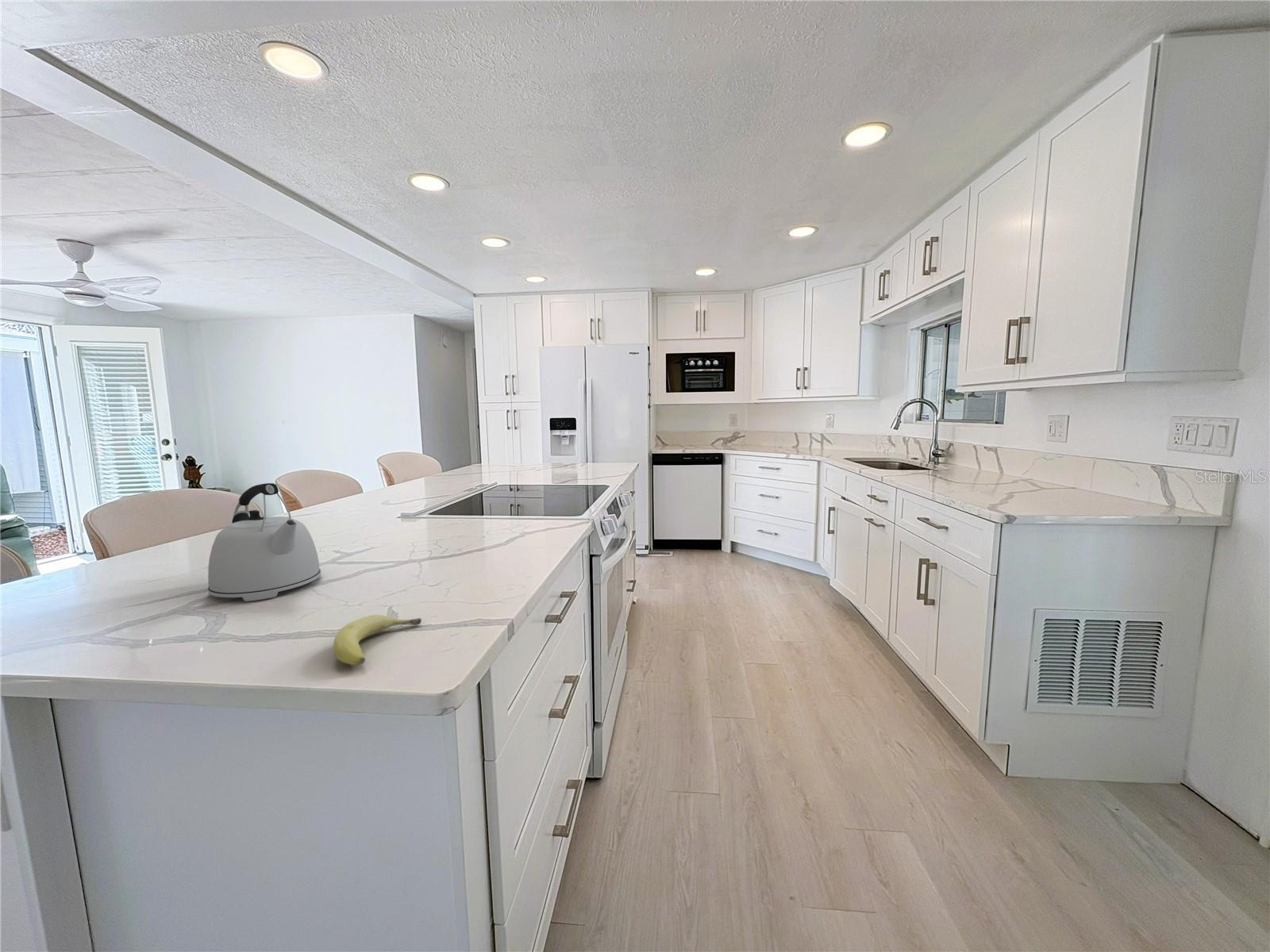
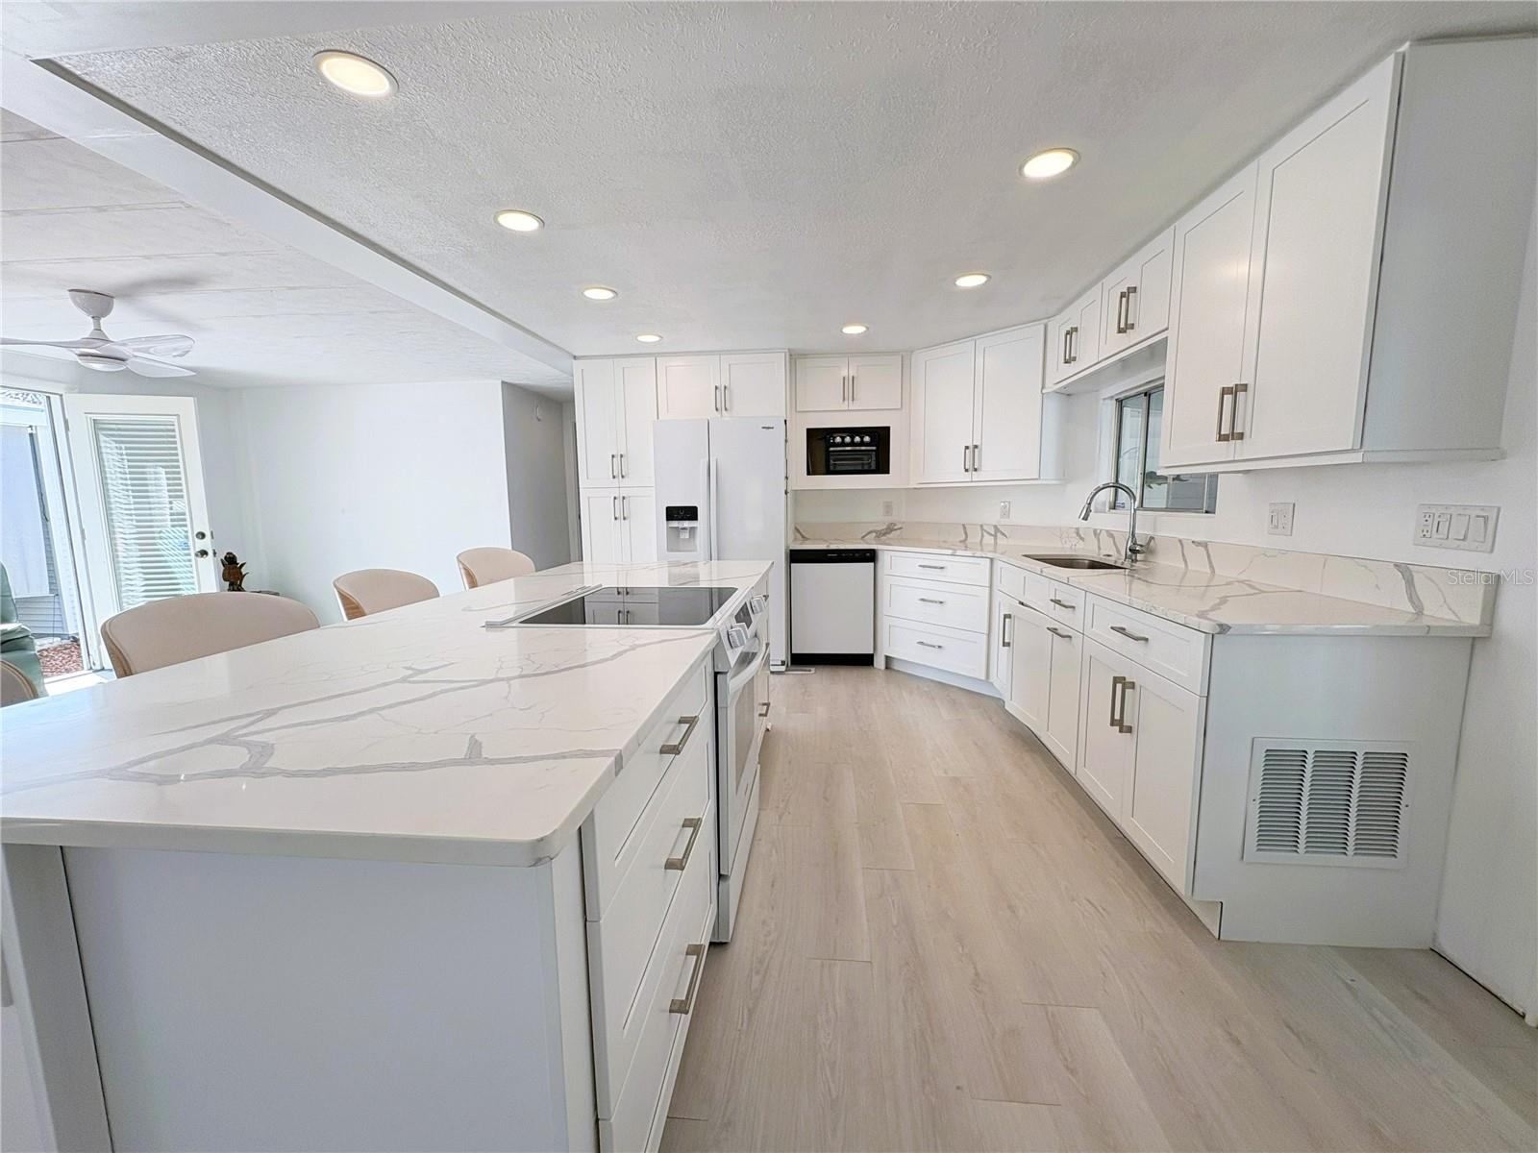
- fruit (371, 632)
- kettle (264, 534)
